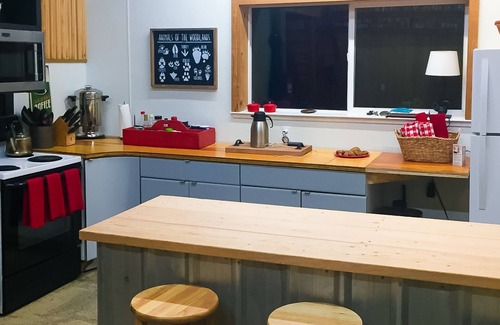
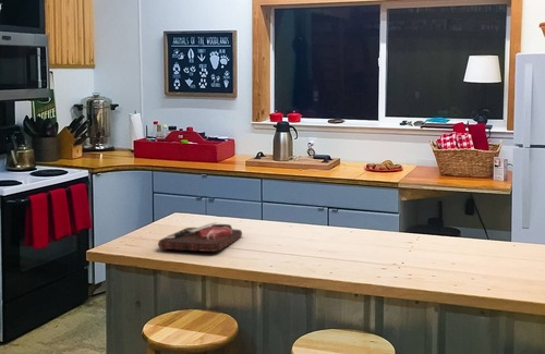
+ cutting board (206, 232)
